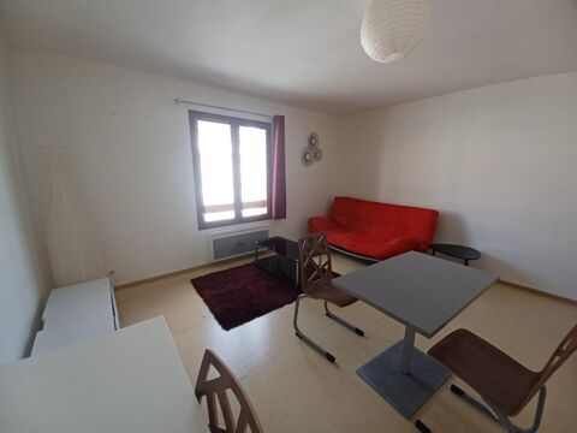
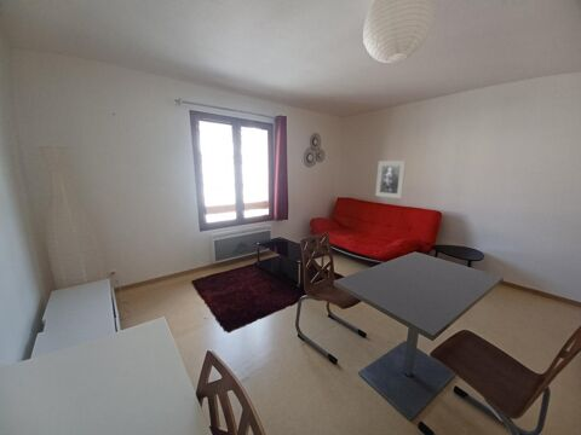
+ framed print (390, 179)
